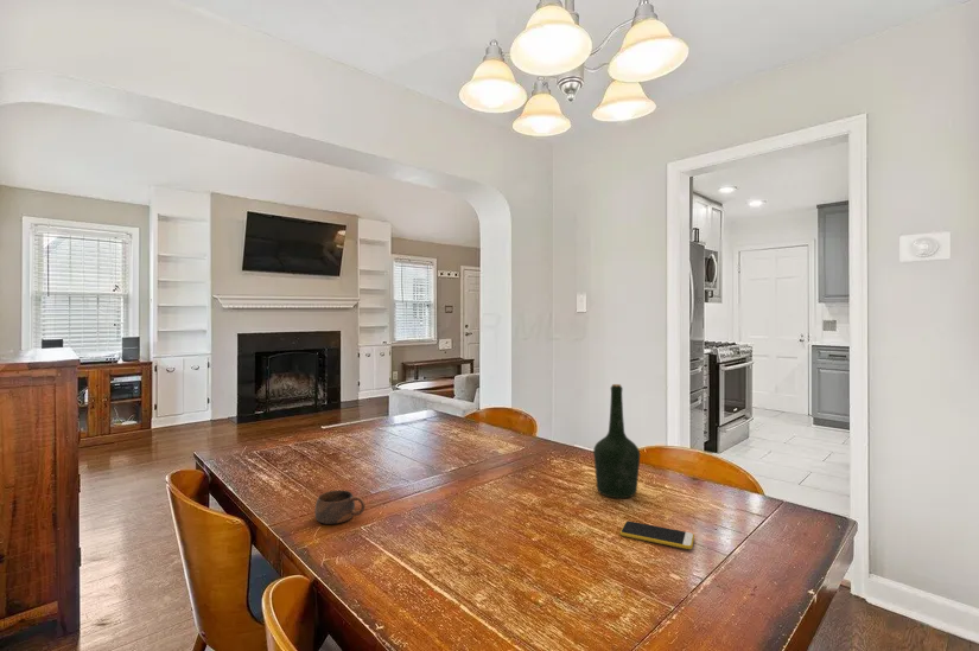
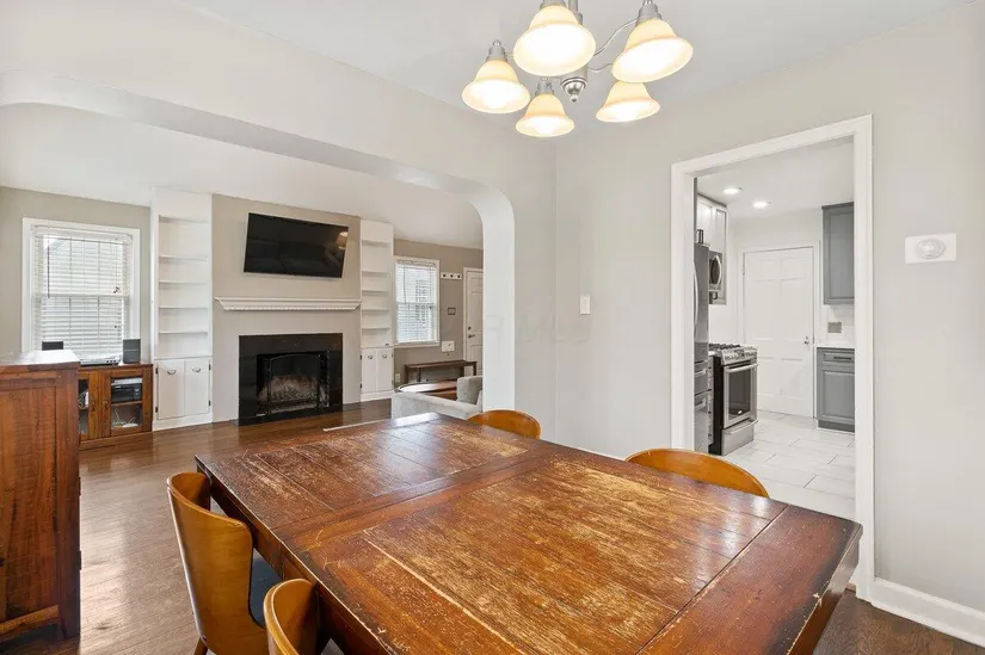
- cup (339, 506)
- bottle (616, 438)
- smartphone (656, 534)
